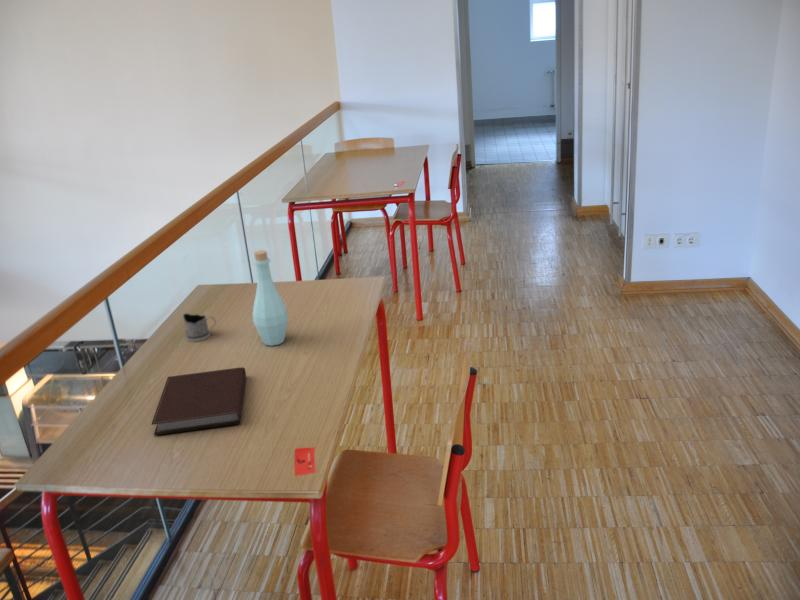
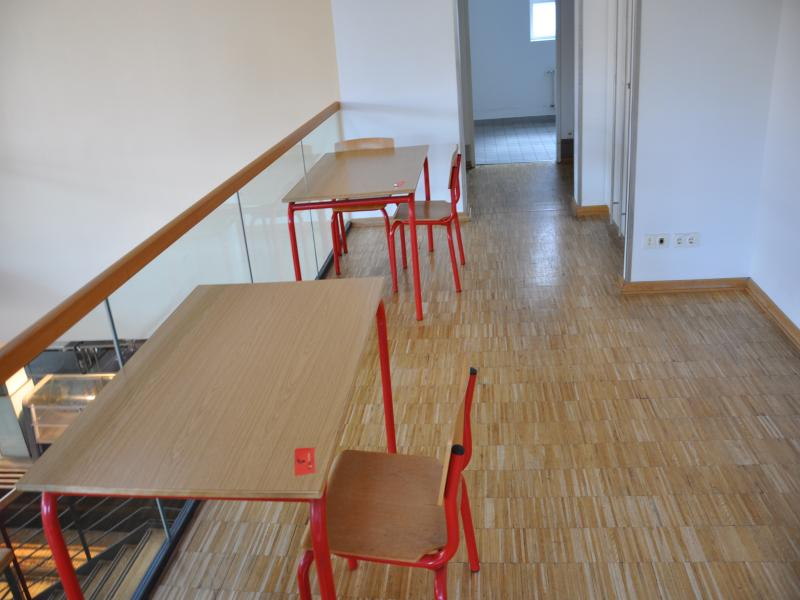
- tea glass holder (200, 325)
- notebook (202, 398)
- bottle (267, 297)
